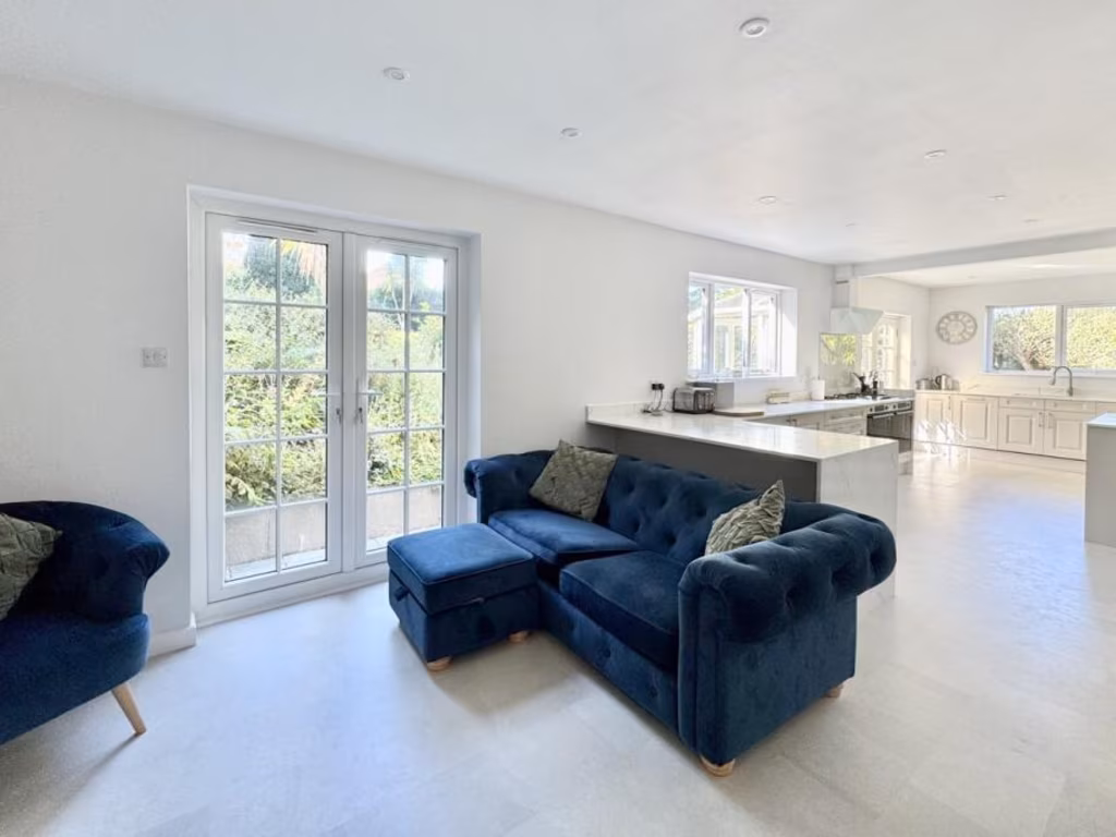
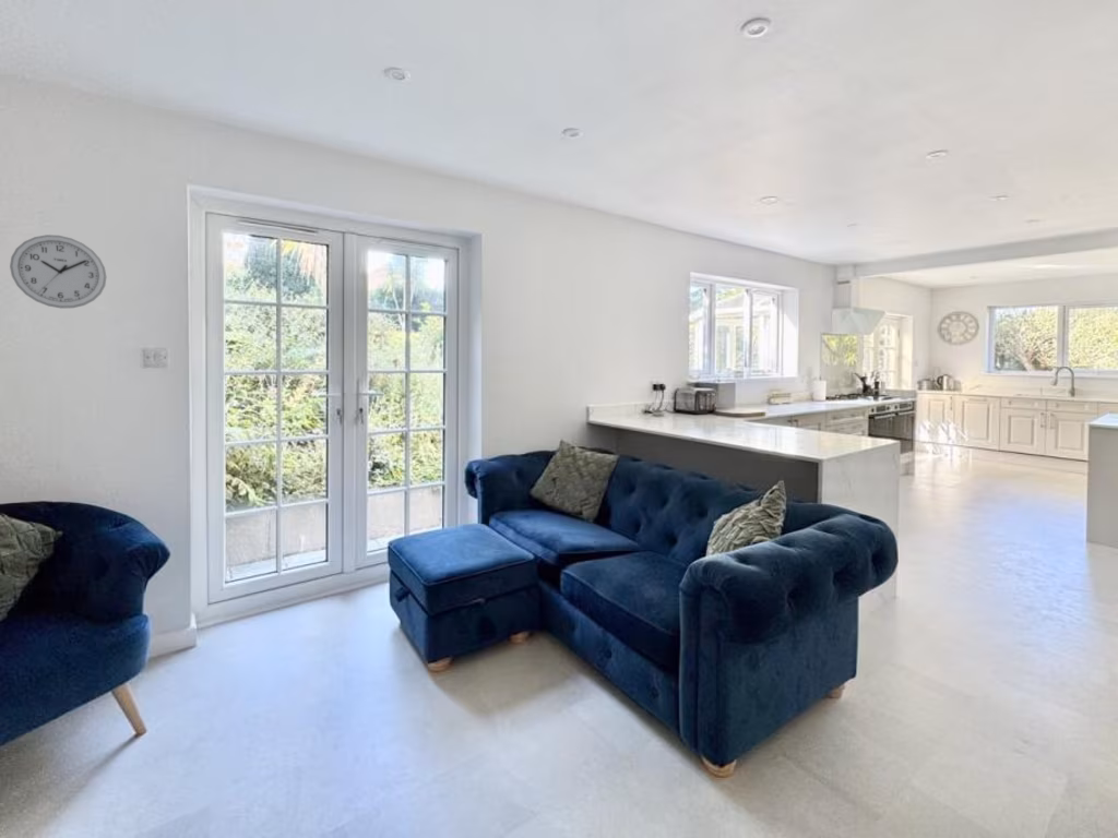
+ wall clock (59, 272)
